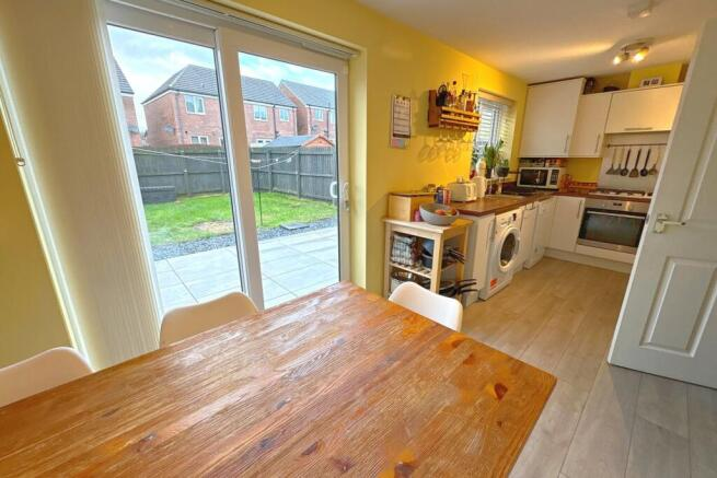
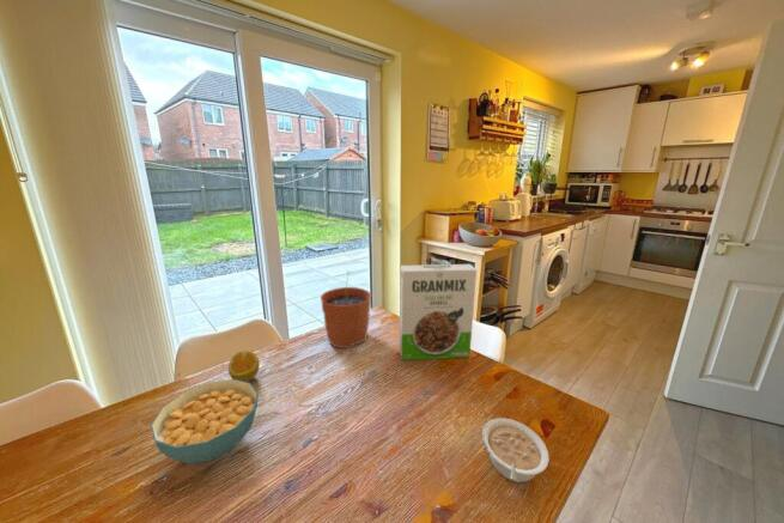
+ legume (515, 452)
+ cereal box (436, 311)
+ cereal bowl (211, 426)
+ fruit (243, 366)
+ plant pot (346, 306)
